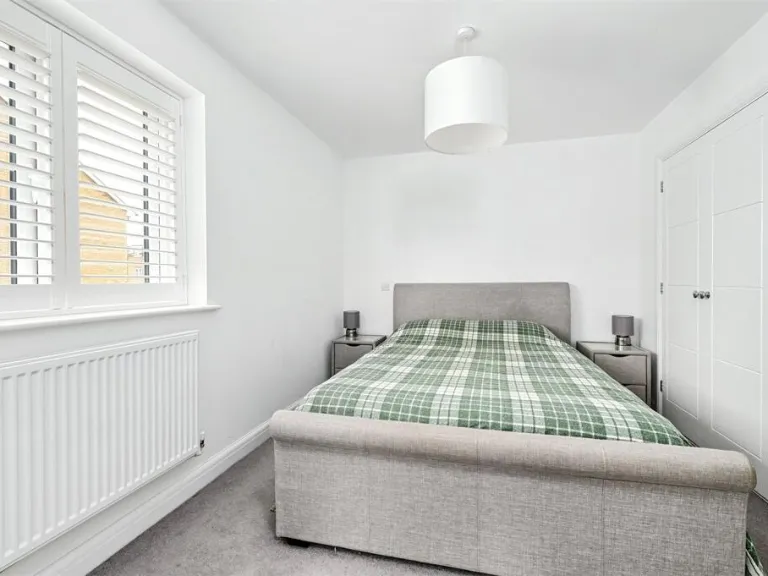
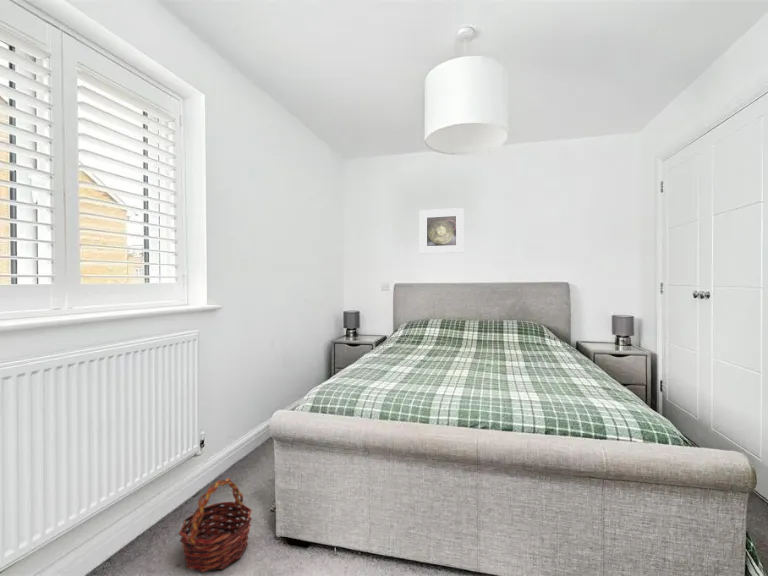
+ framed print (441, 231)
+ basket (217, 516)
